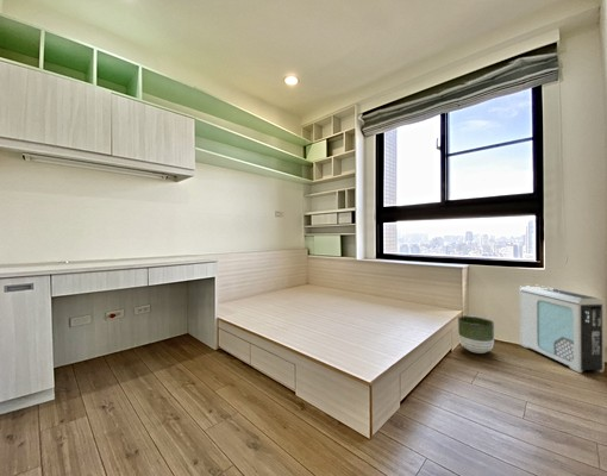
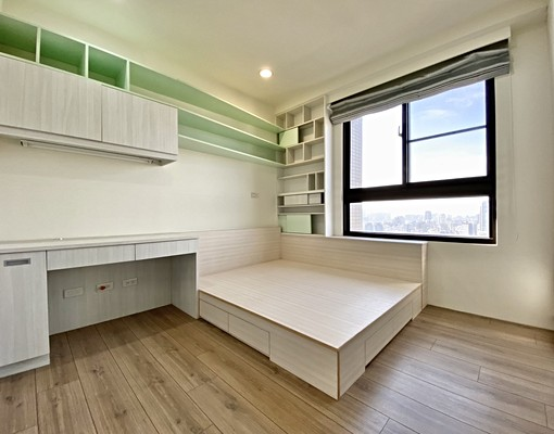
- air purifier (557, 324)
- planter (475, 334)
